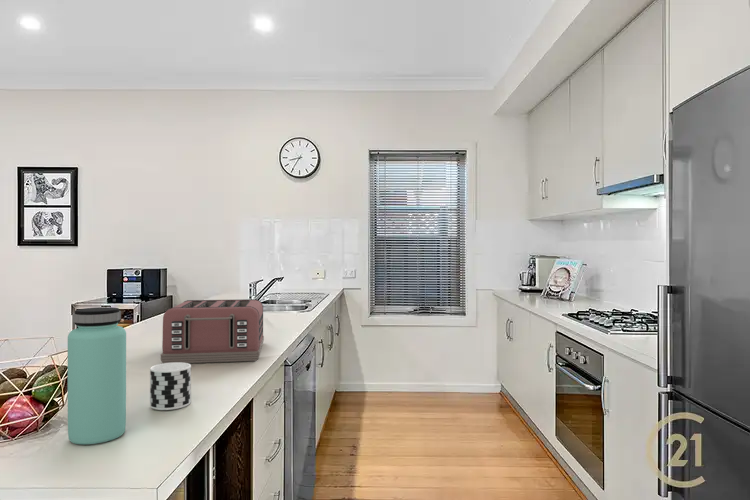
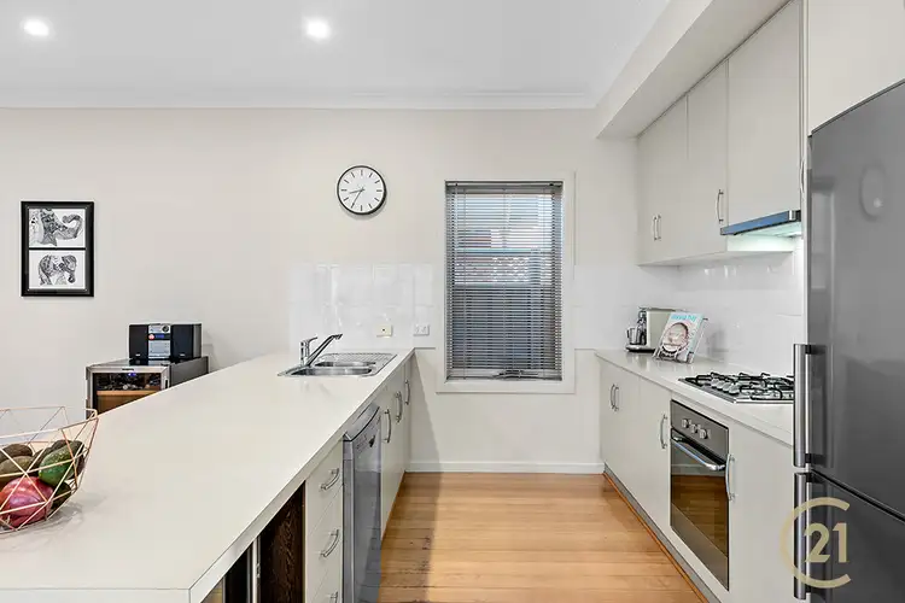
- bottle (97, 372)
- toaster (216, 328)
- cup (172, 383)
